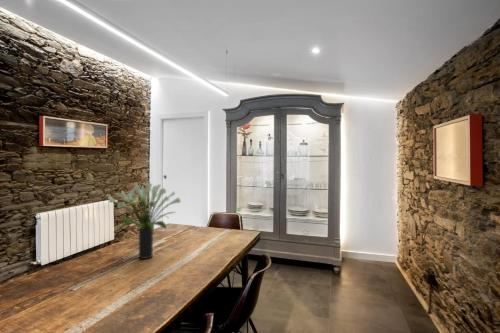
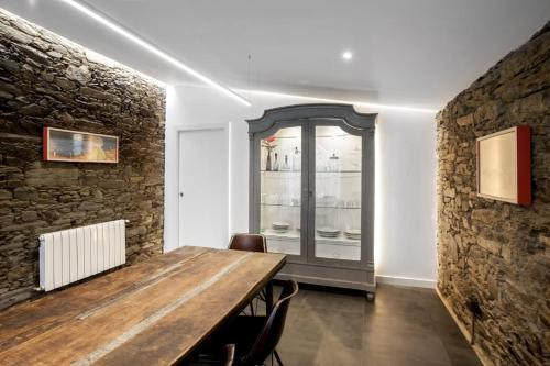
- potted plant (147, 218)
